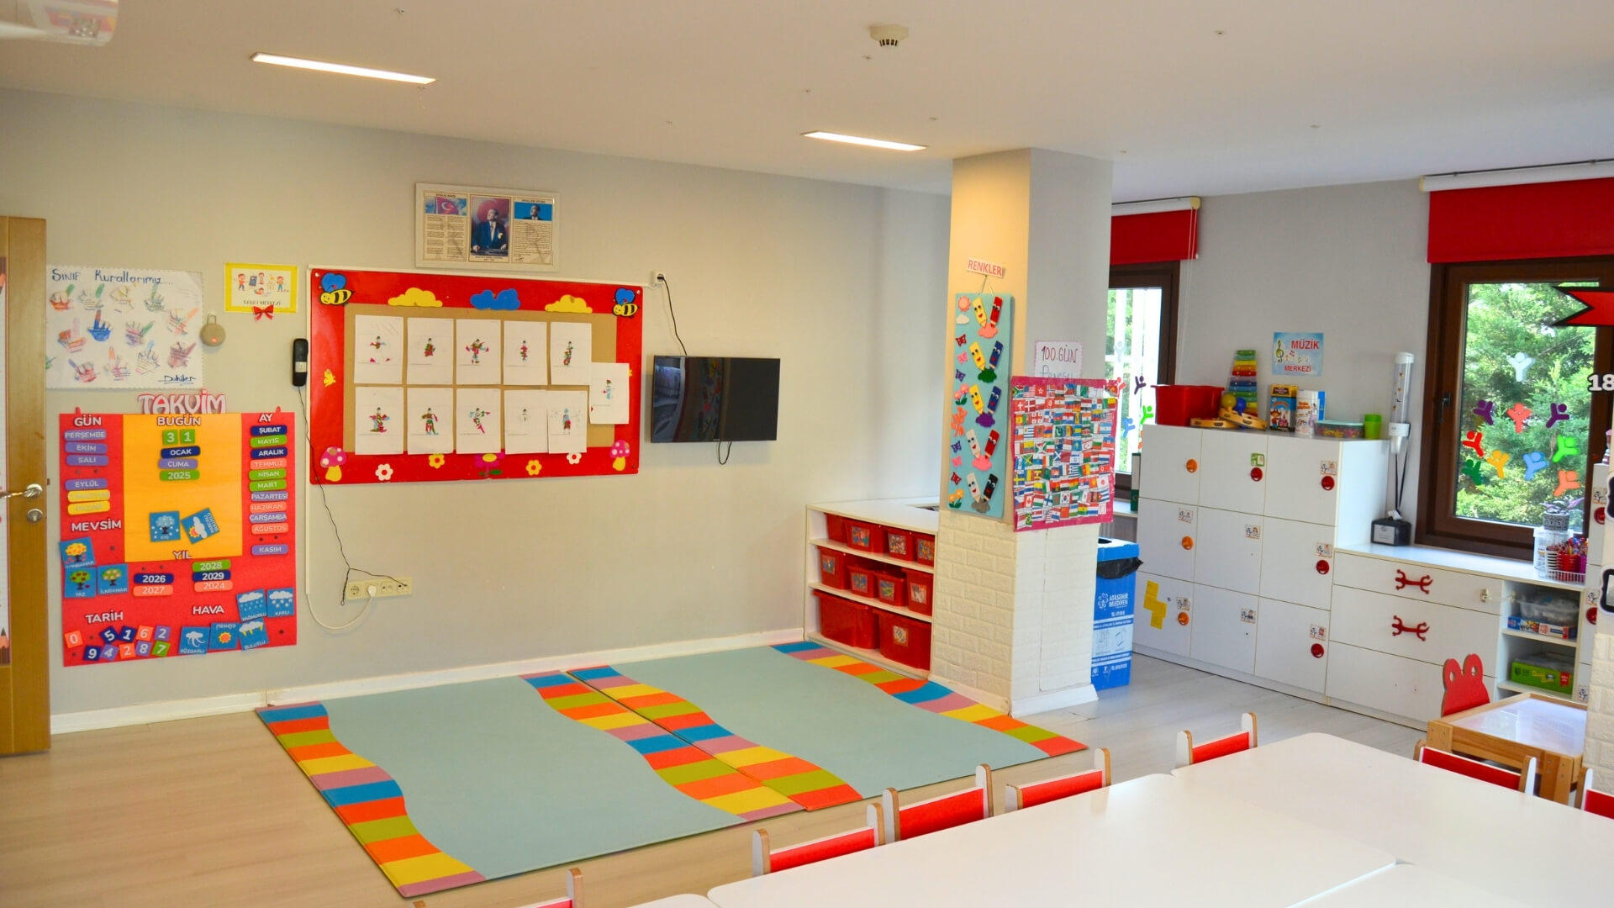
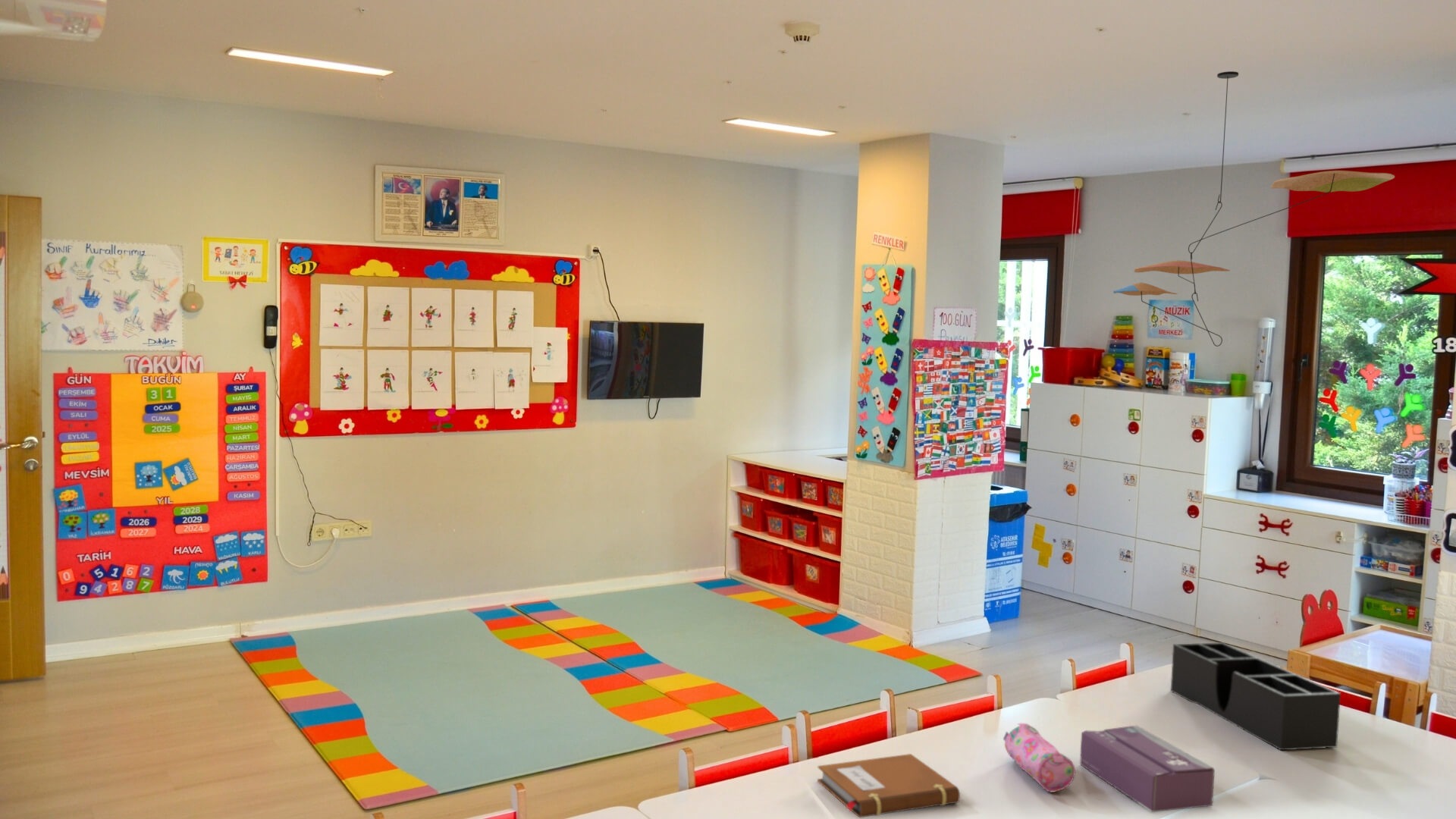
+ tissue box (1144, 766)
+ notebook (884, 785)
+ desk organizer (1249, 692)
+ pencil case (1037, 755)
+ ceiling mobile (1248, 221)
